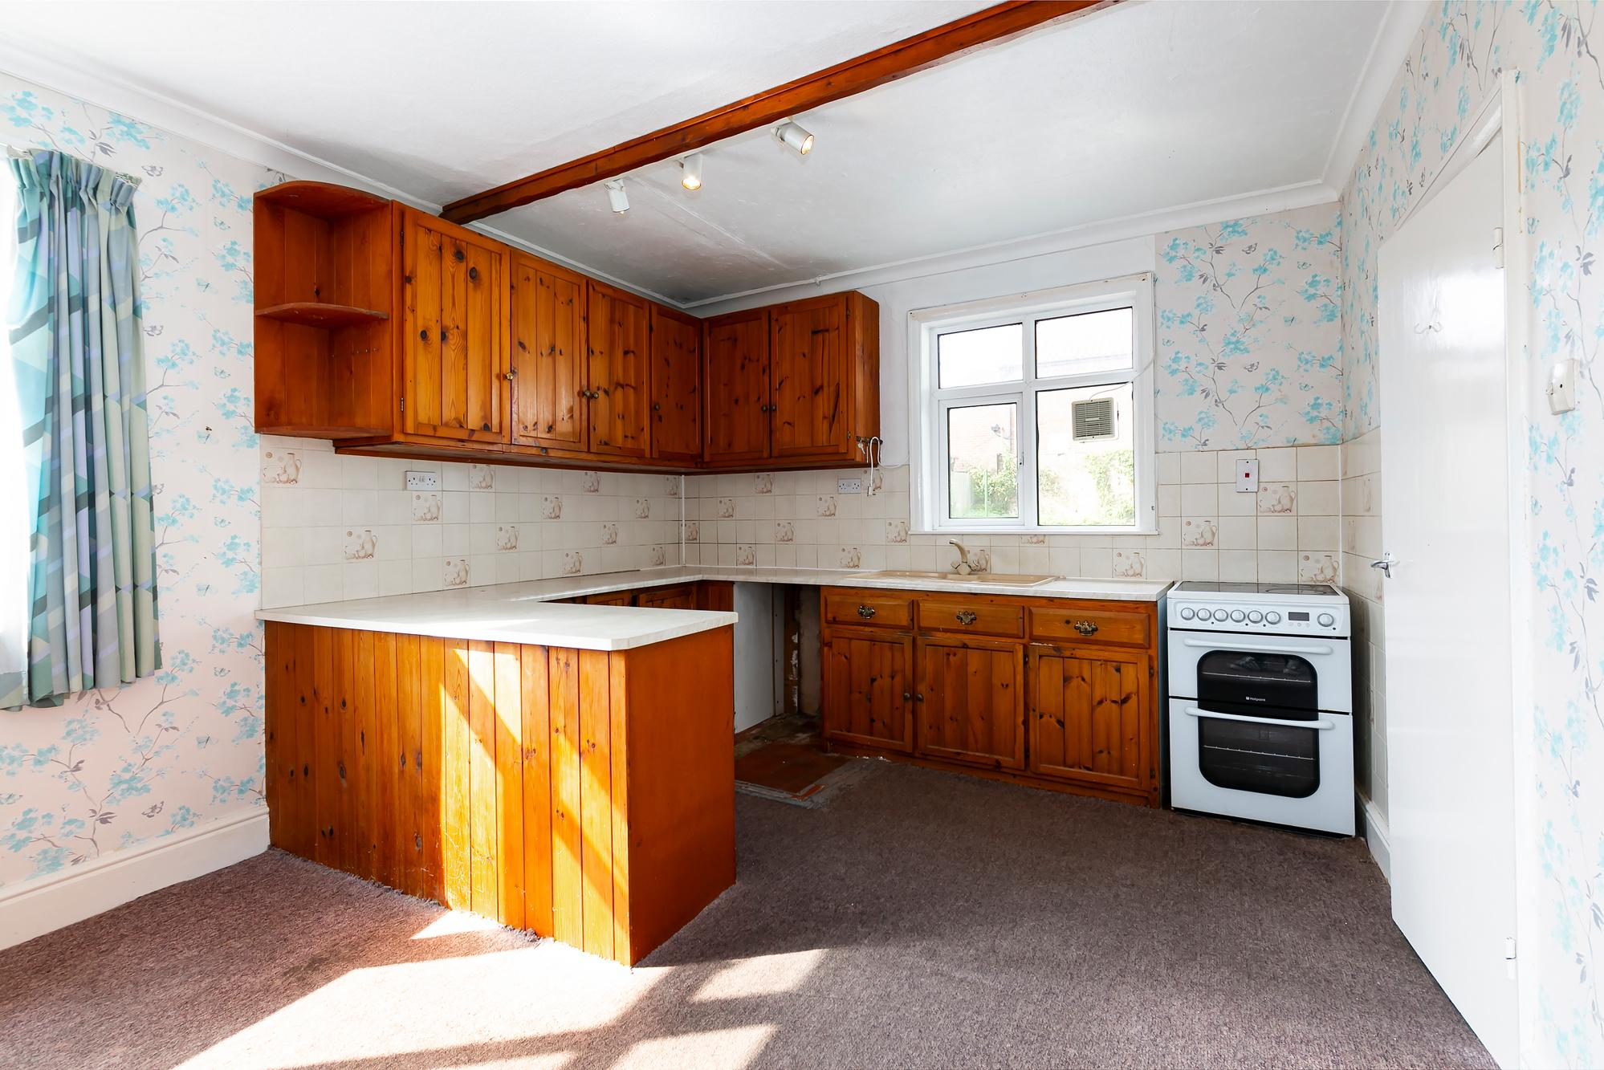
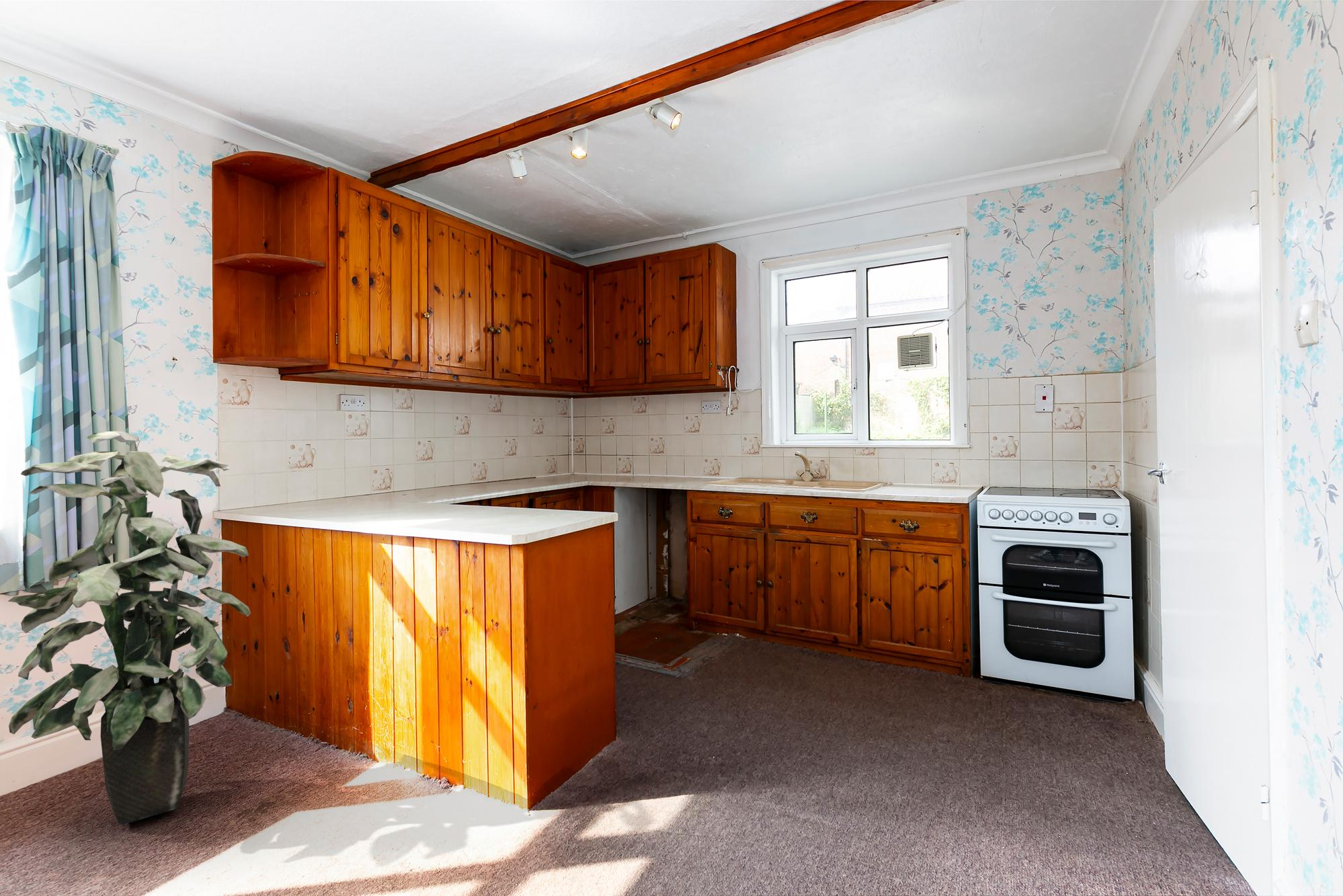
+ indoor plant (131, 620)
